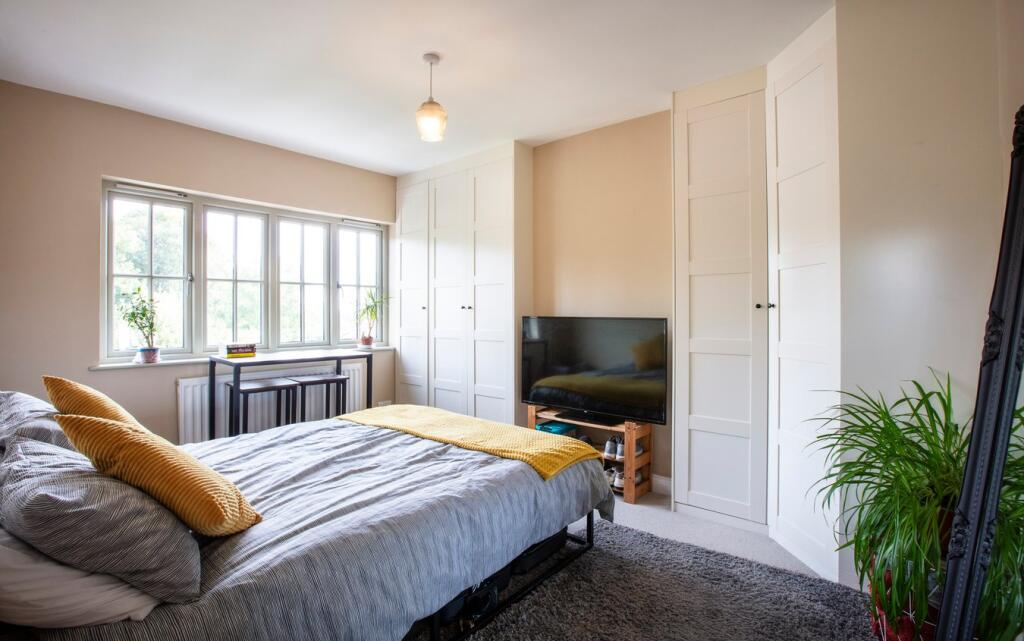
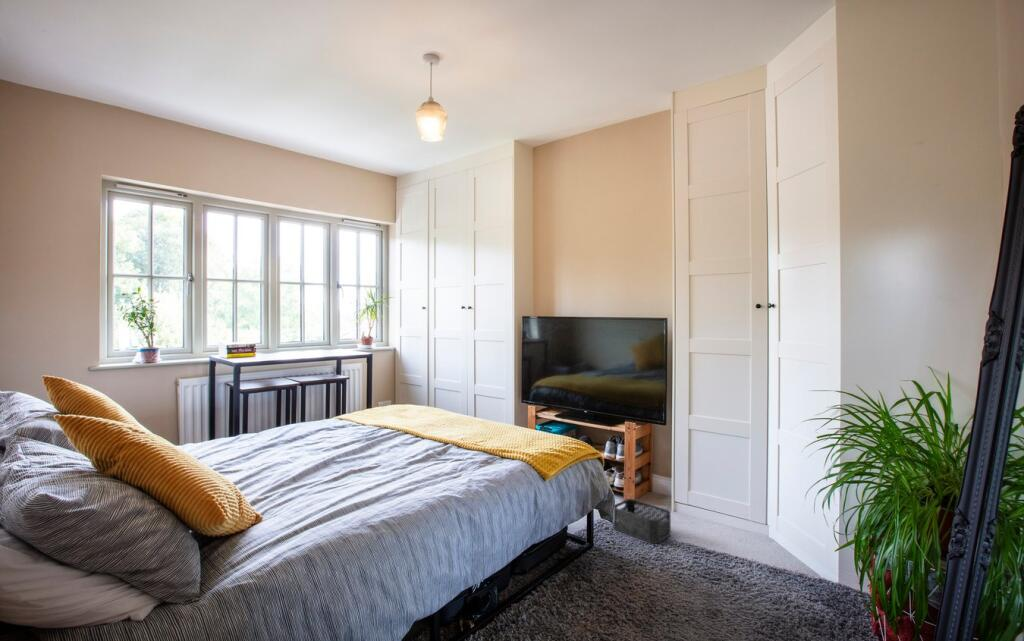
+ storage bin (641, 520)
